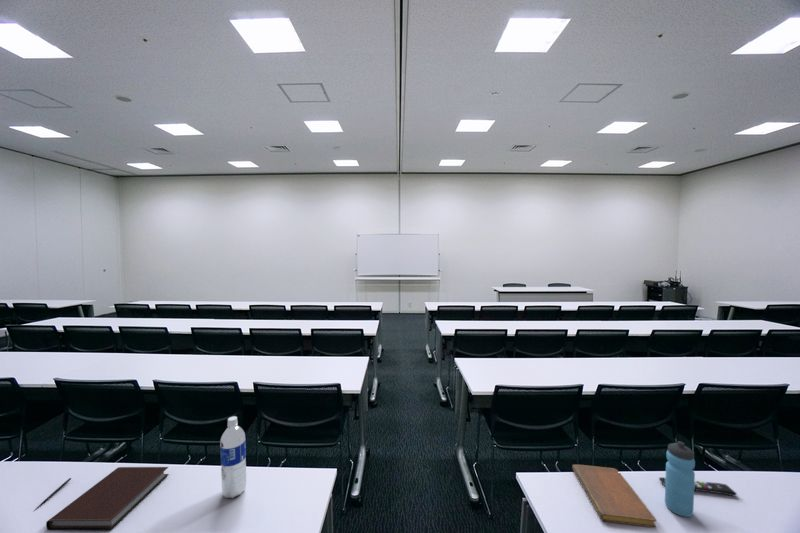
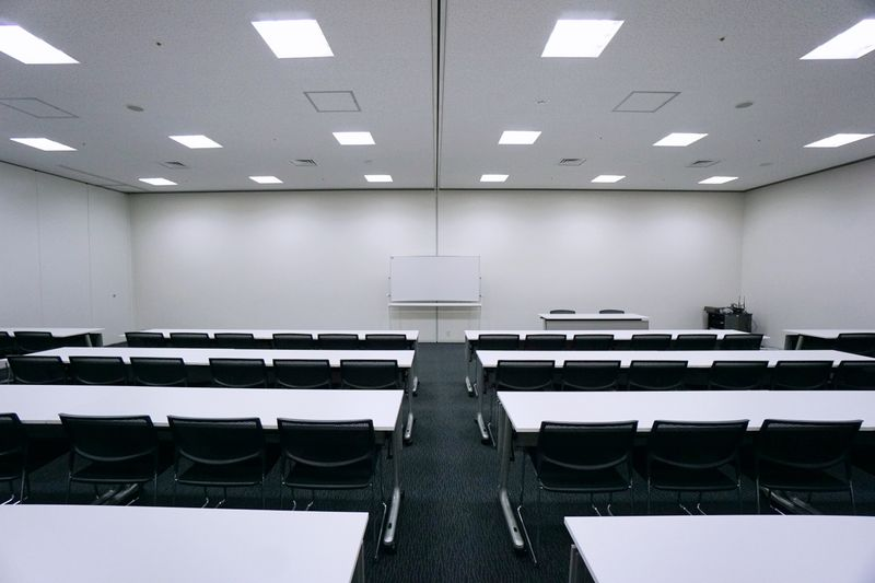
- water bottle (679, 476)
- remote control (696, 486)
- notebook (609, 492)
- water bottle (233, 455)
- pen (53, 493)
- notebook (114, 495)
